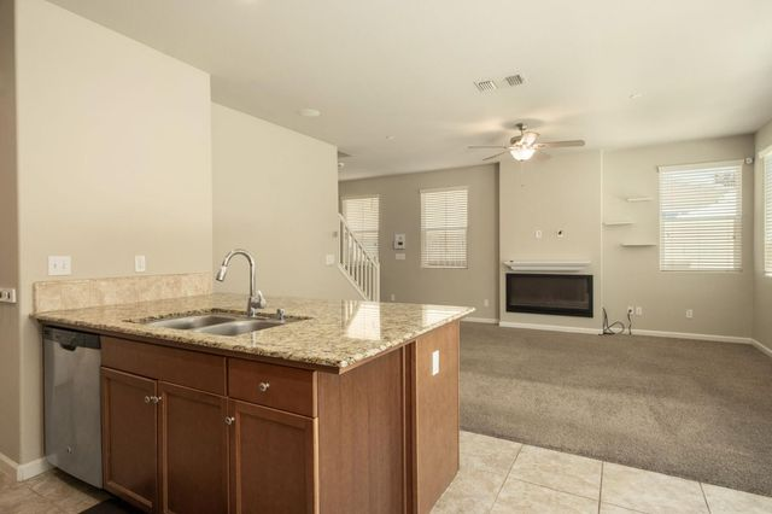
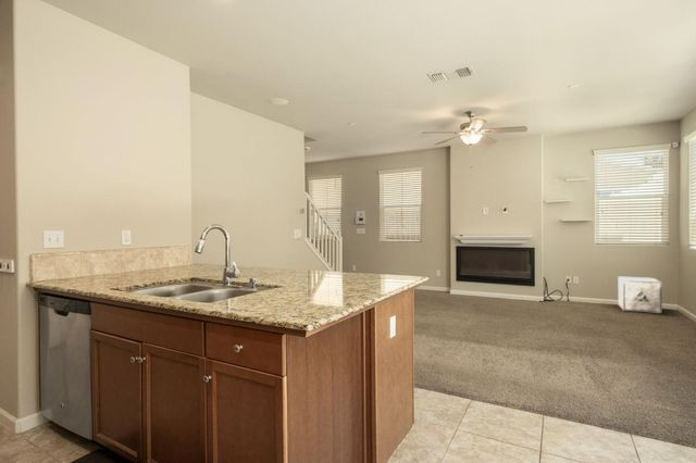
+ storage crate (638, 293)
